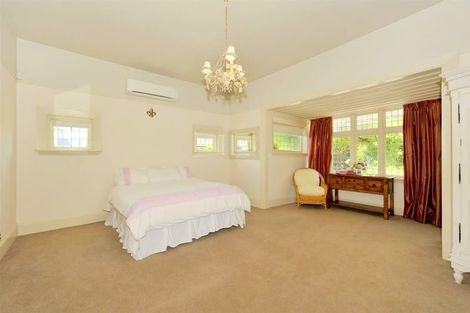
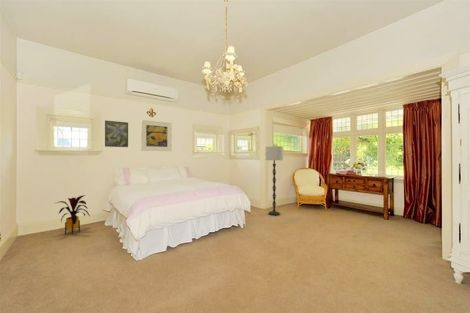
+ lamp (274, 180)
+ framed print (157, 136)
+ house plant (71, 214)
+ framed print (116, 134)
